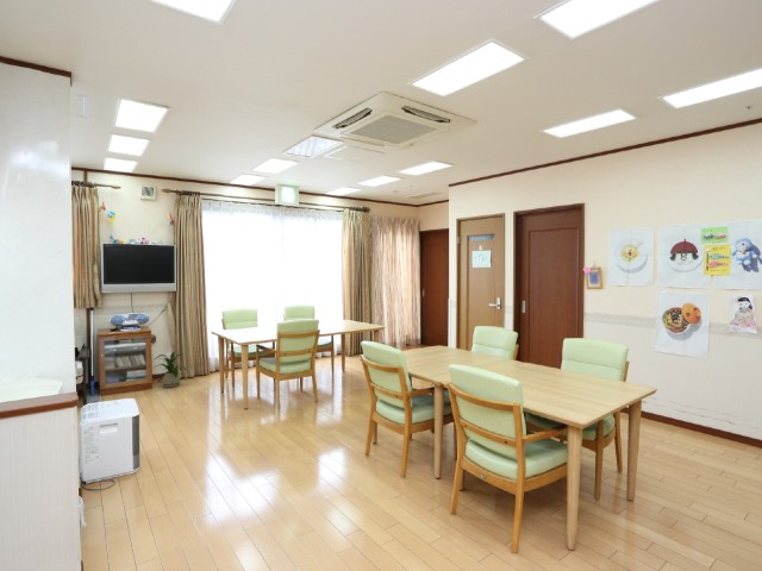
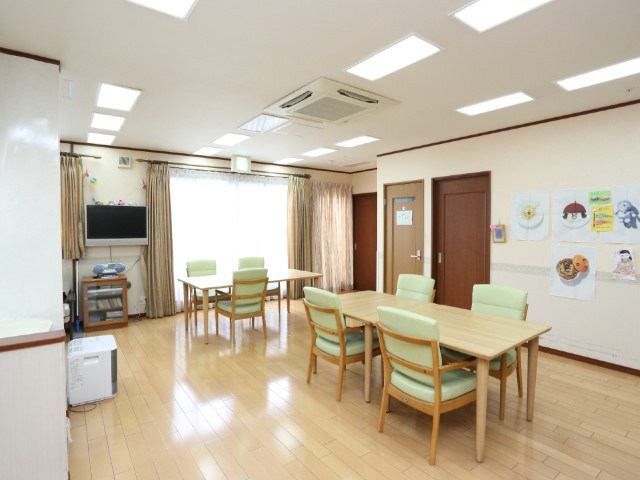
- house plant (170, 366)
